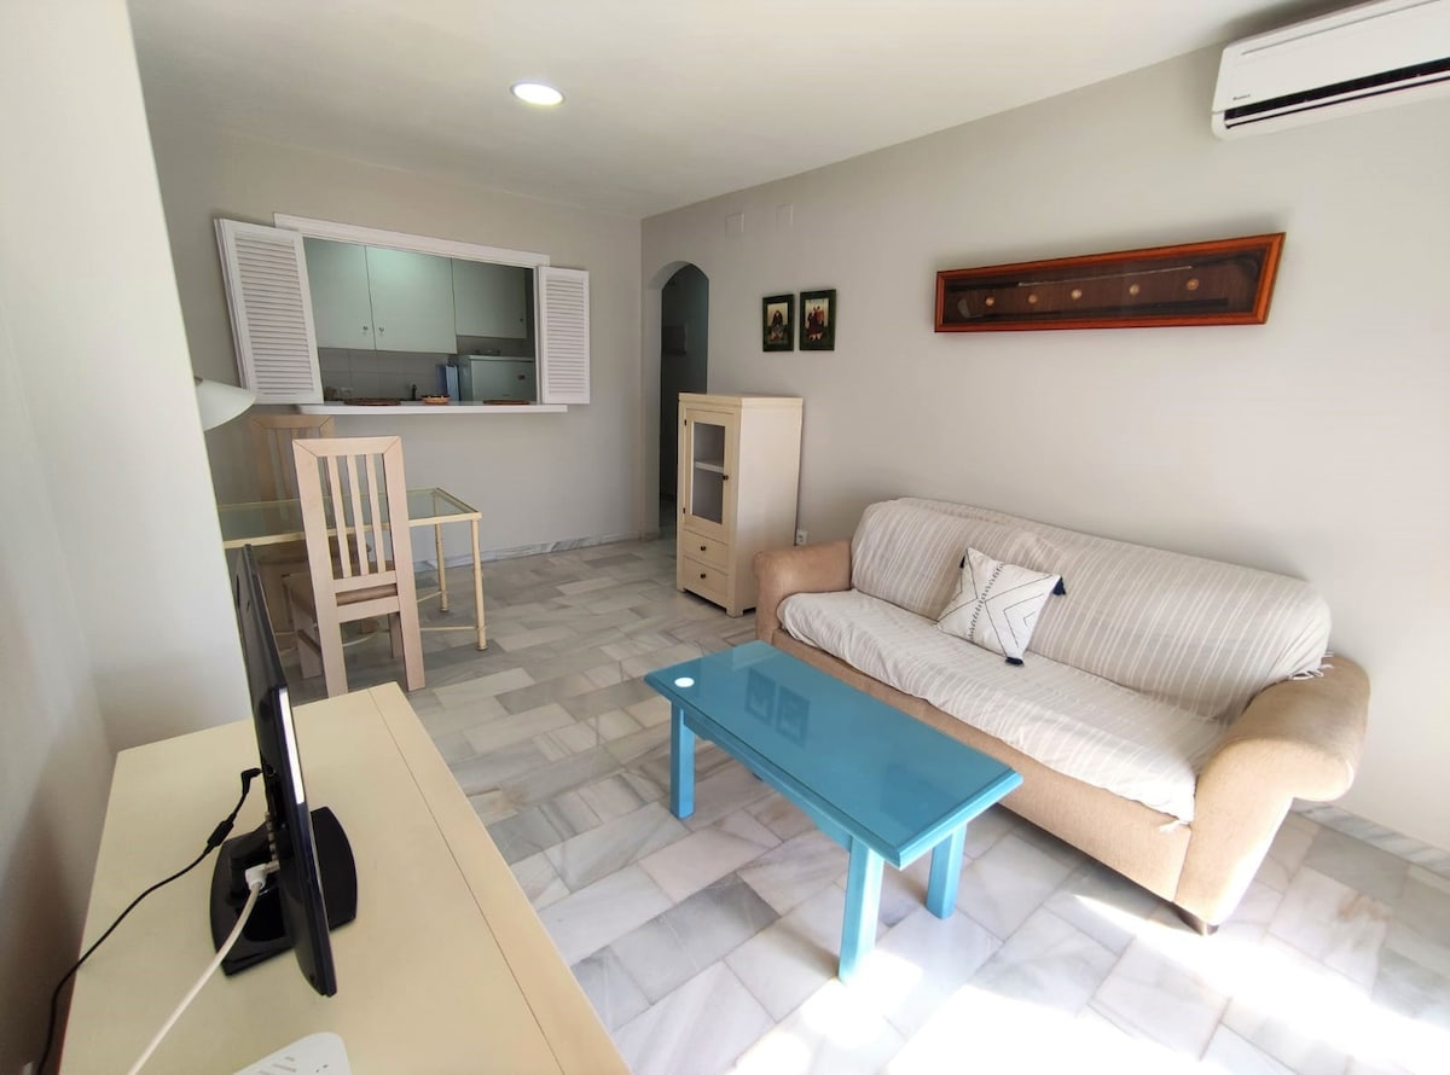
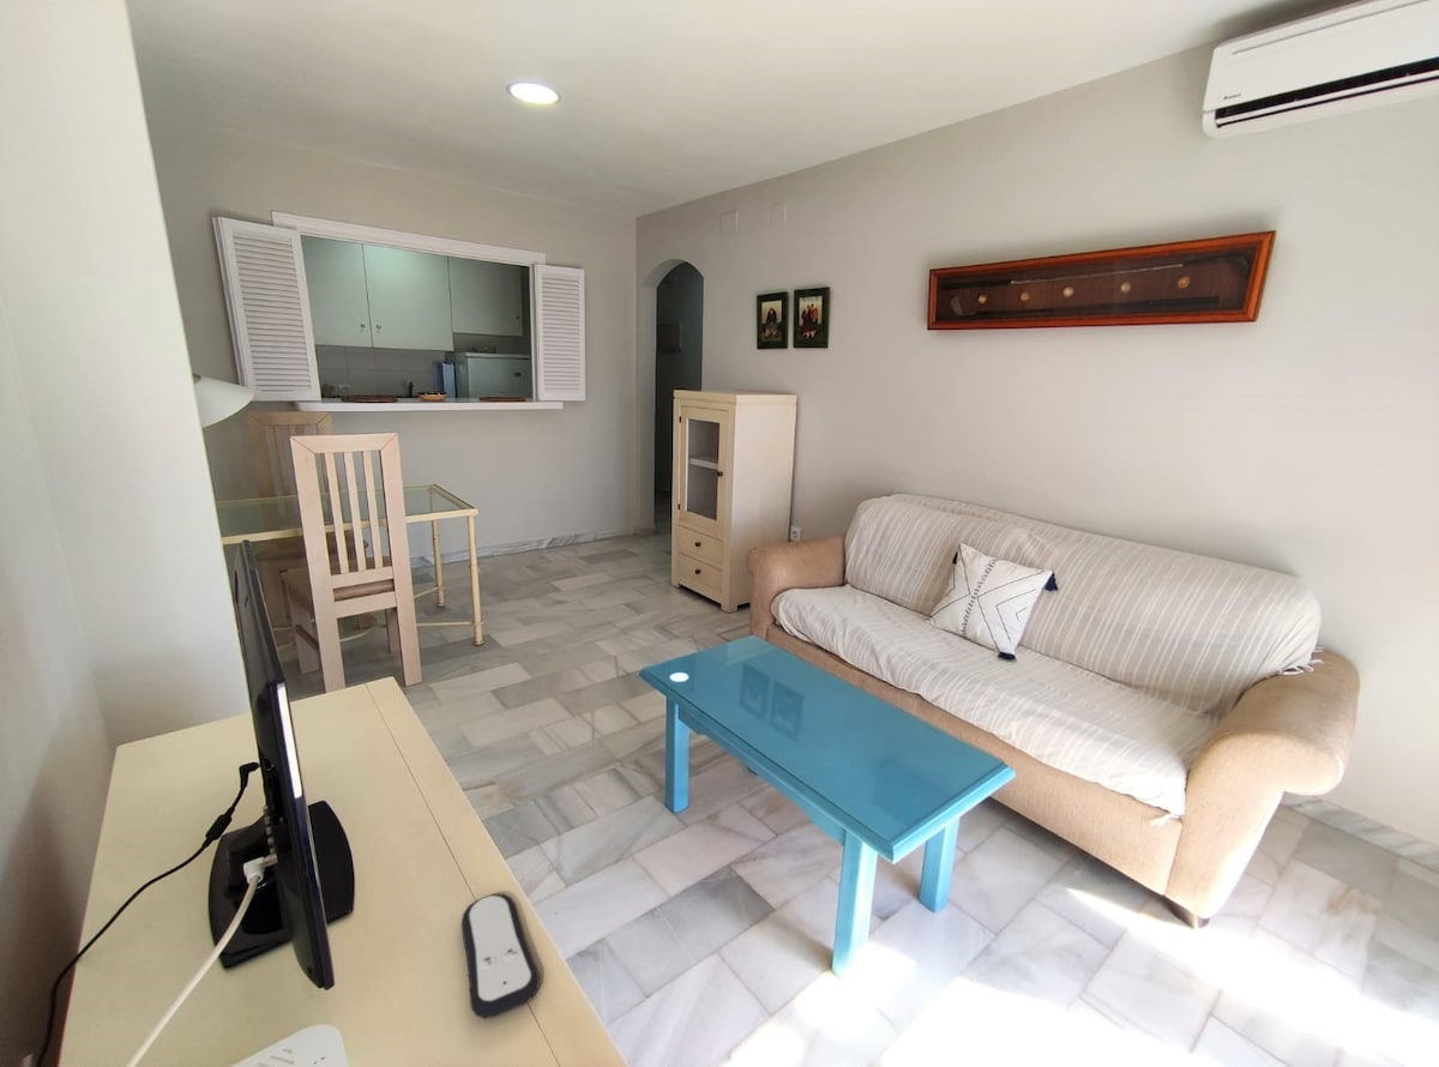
+ remote control (495, 947)
